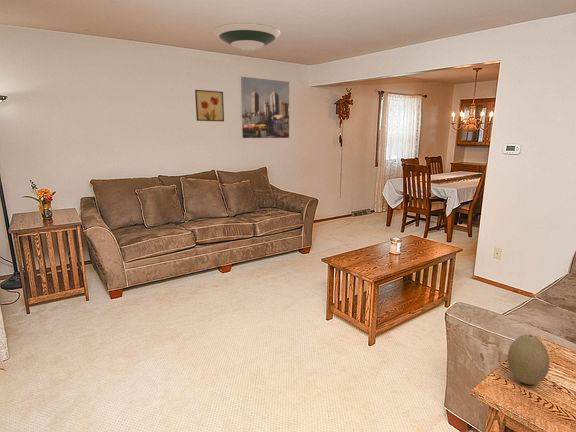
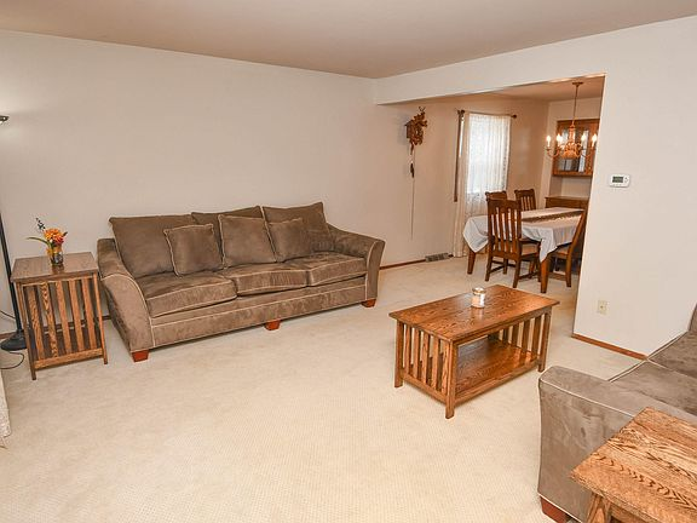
- decorative egg (528, 359)
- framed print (265, 109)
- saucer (247, 41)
- wall art (209, 106)
